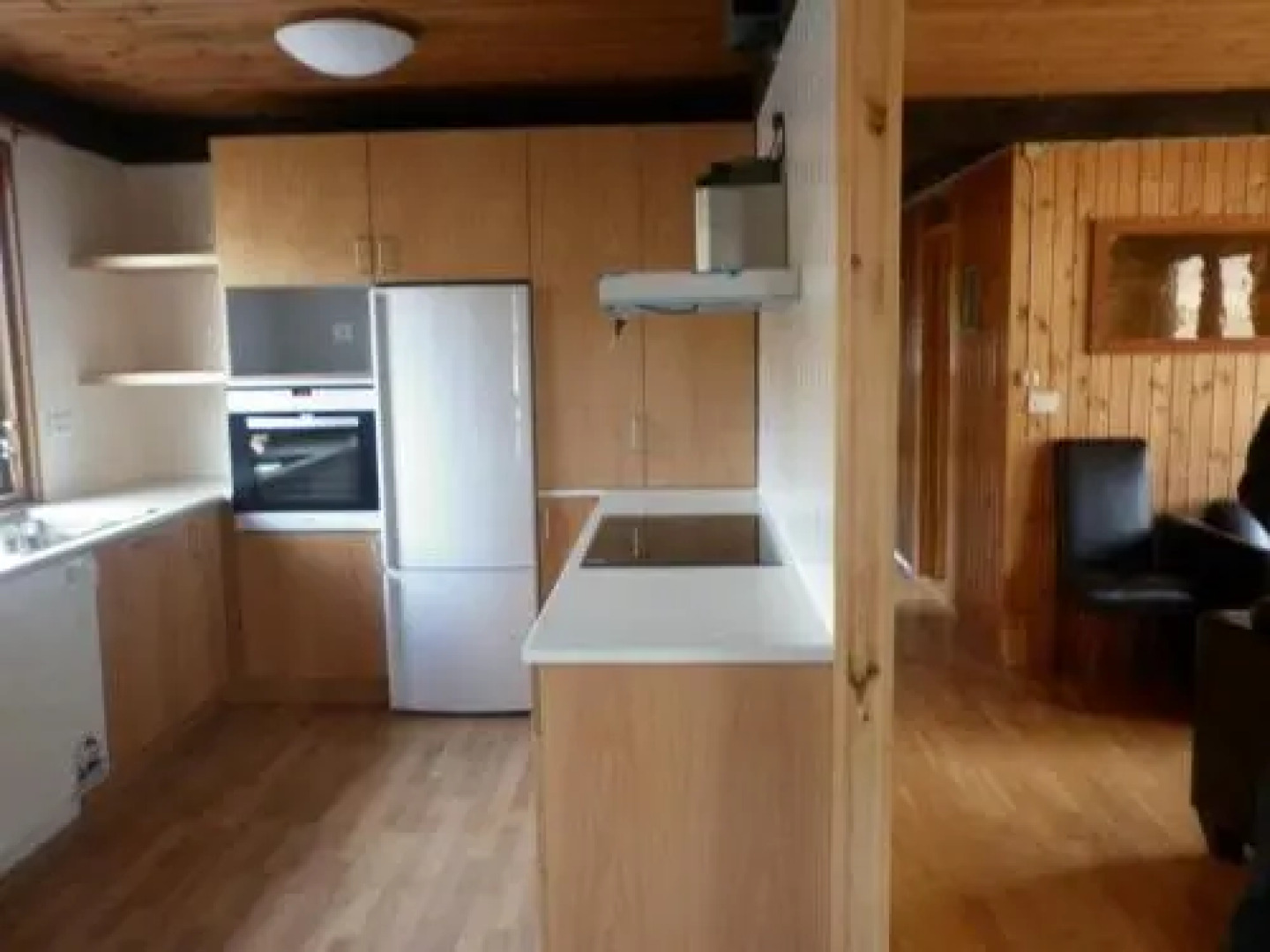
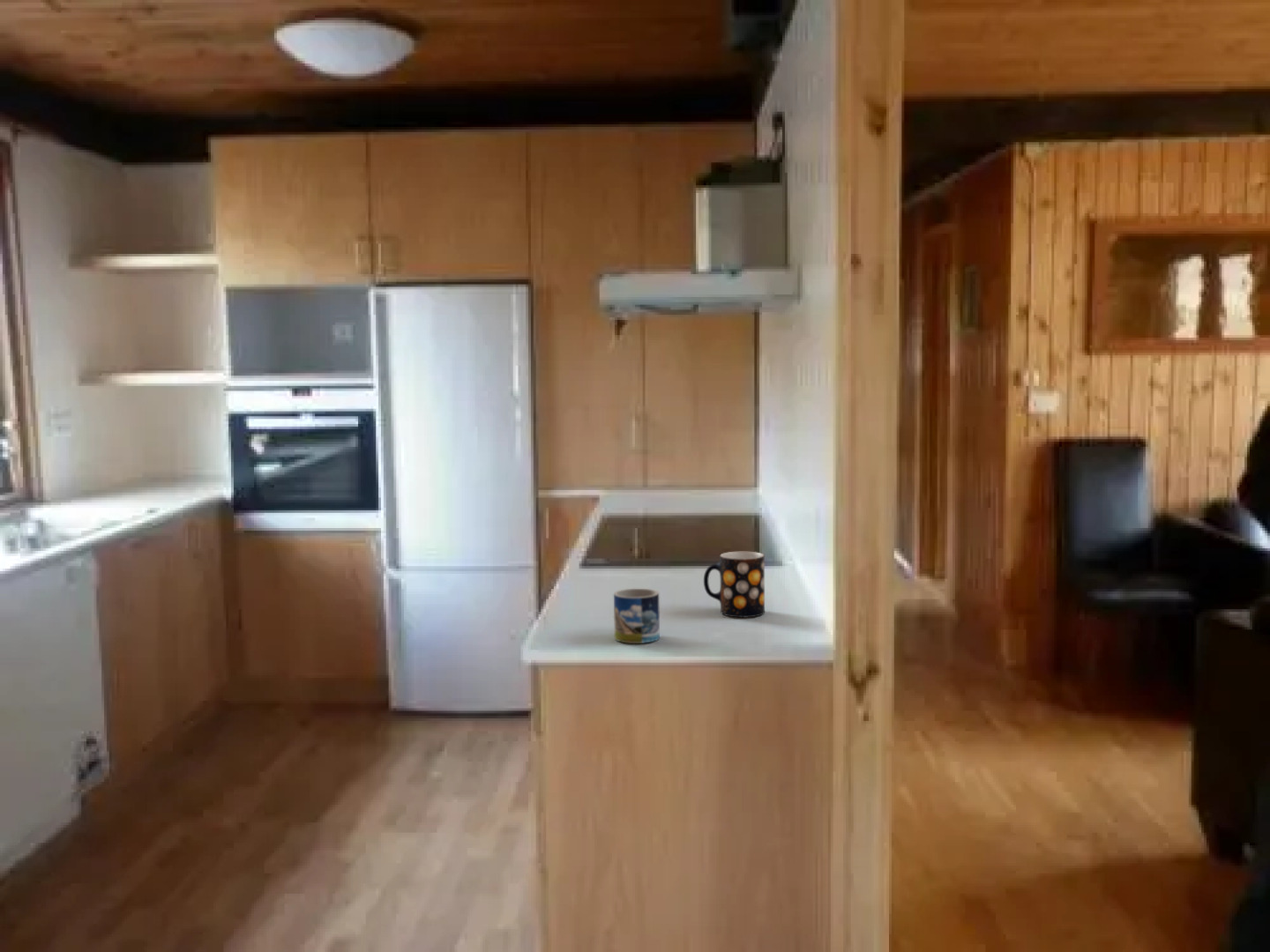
+ mug (635, 613)
+ mug (735, 584)
